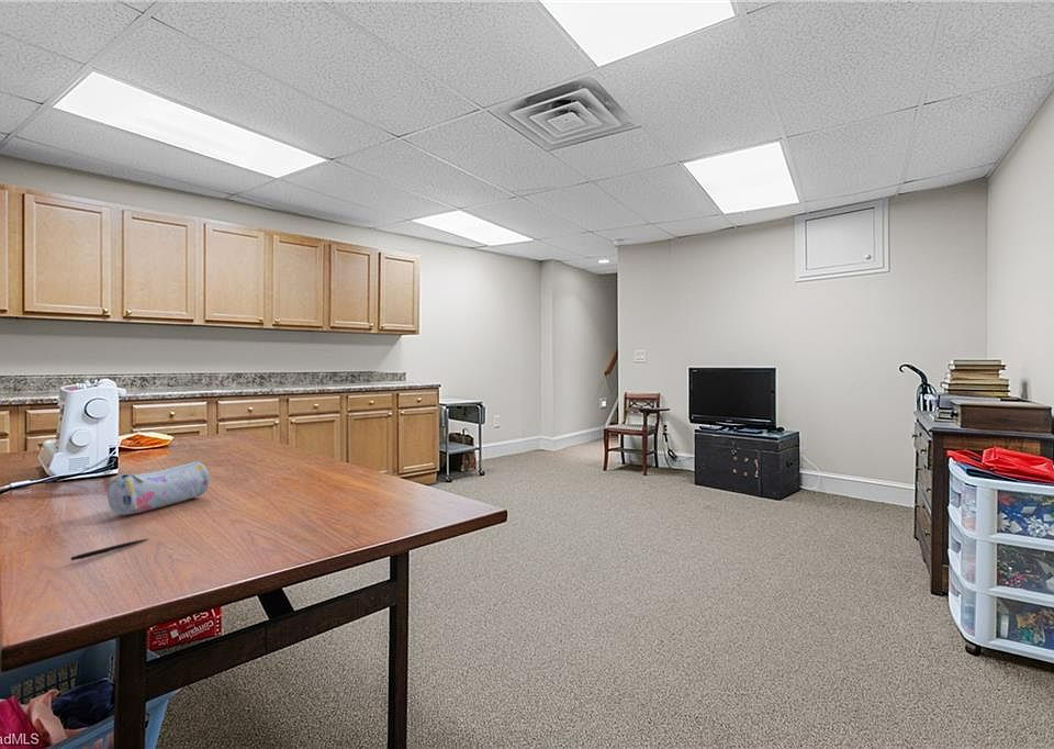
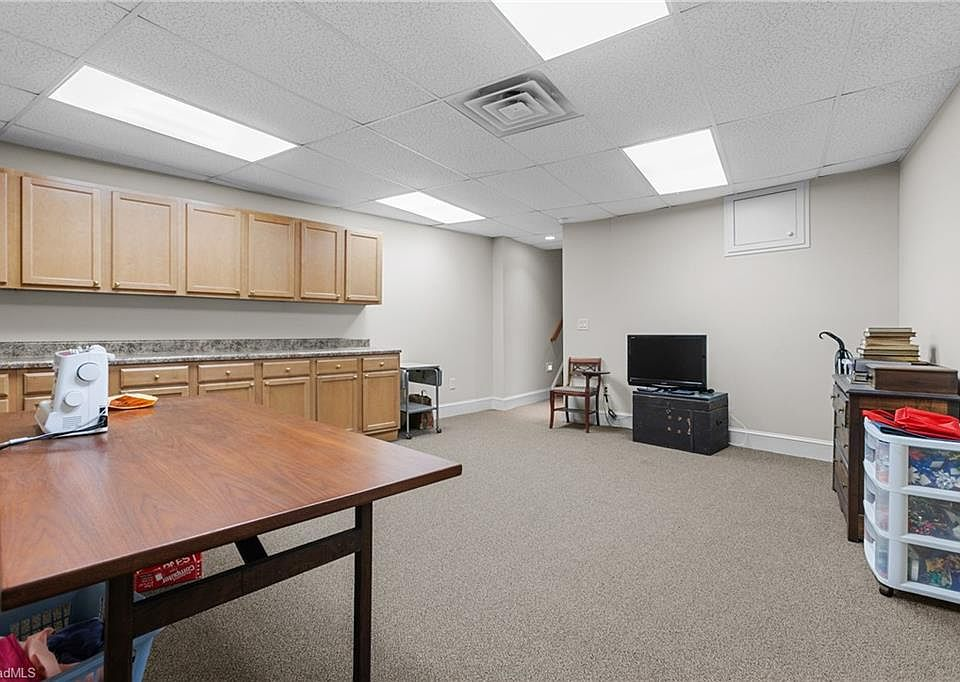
- pen (113, 547)
- pencil case (160, 485)
